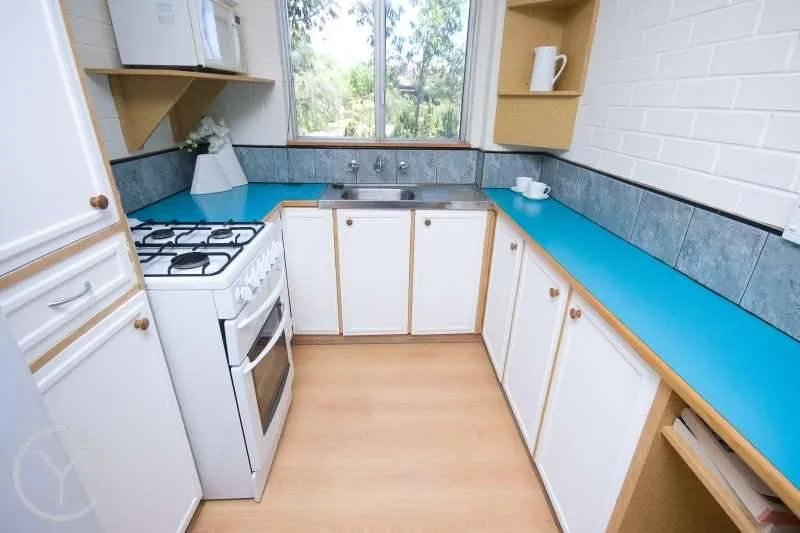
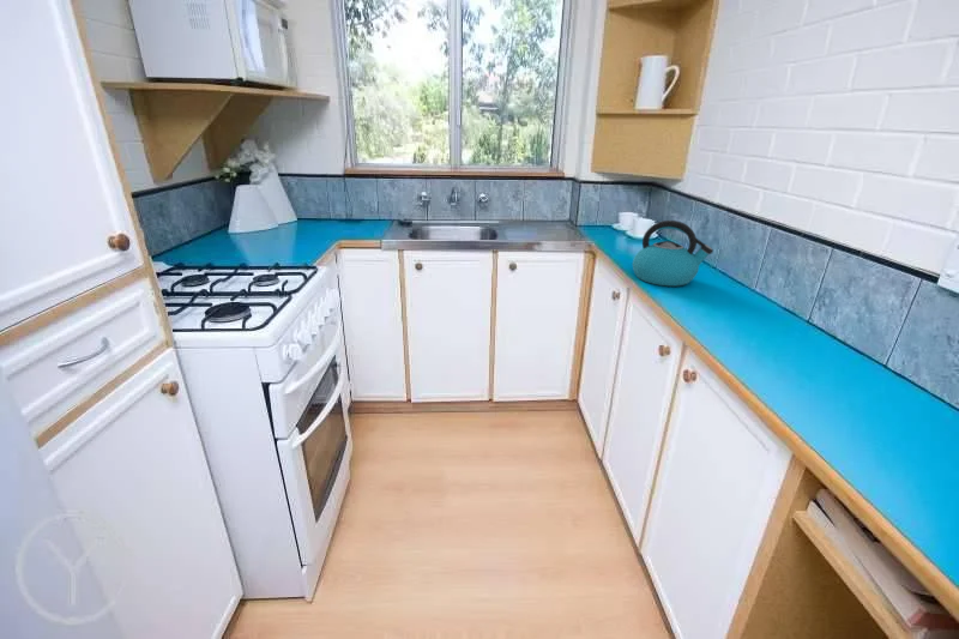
+ kettle (671, 251)
